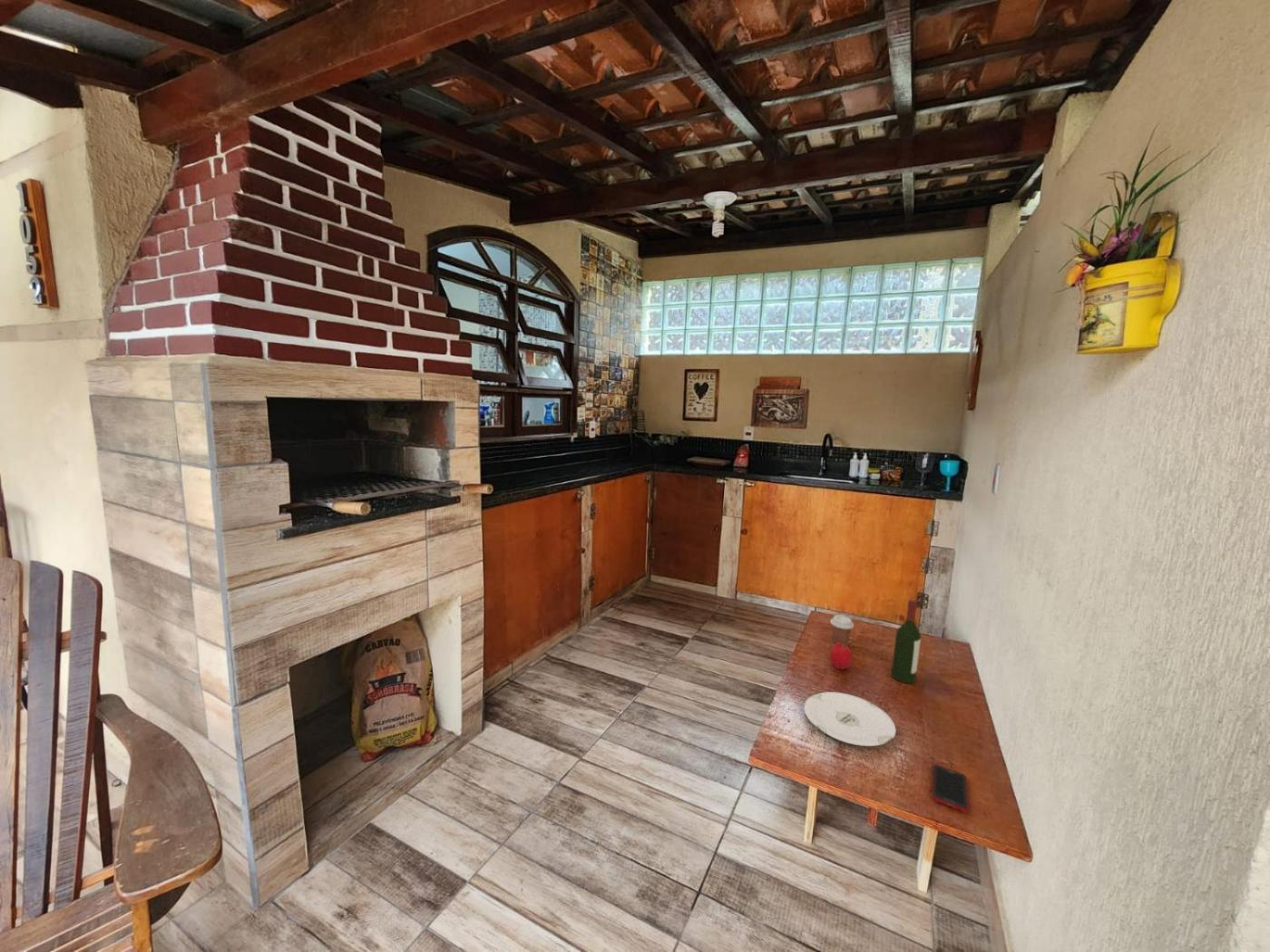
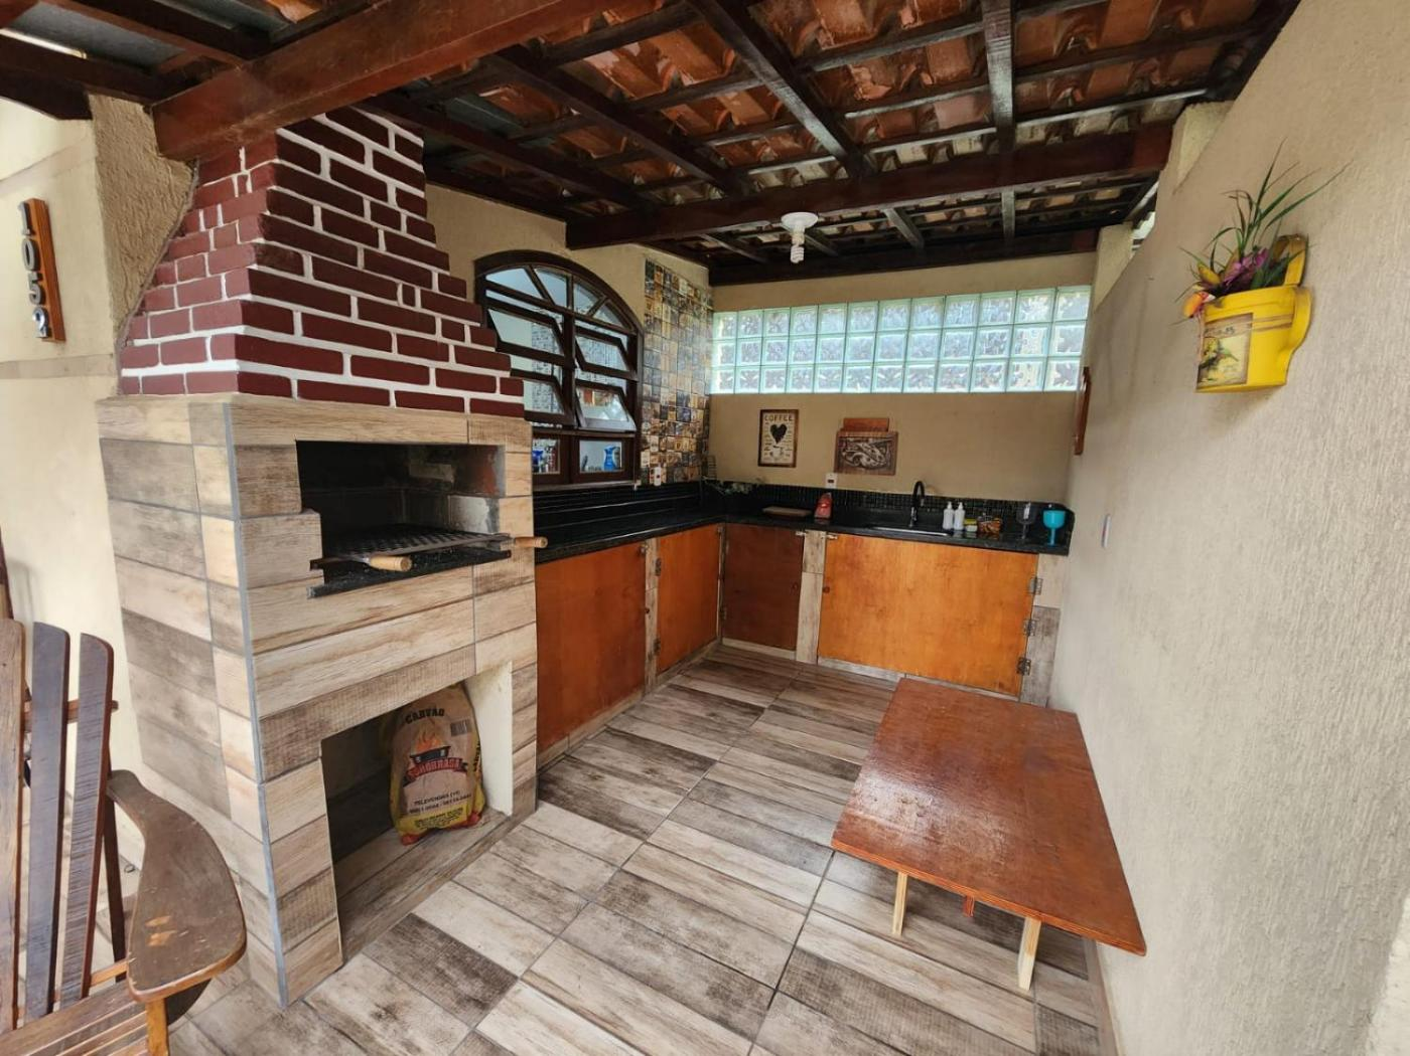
- cell phone (949, 787)
- coffee cup (841, 632)
- fruit (840, 655)
- plate (848, 719)
- wine bottle (907, 639)
